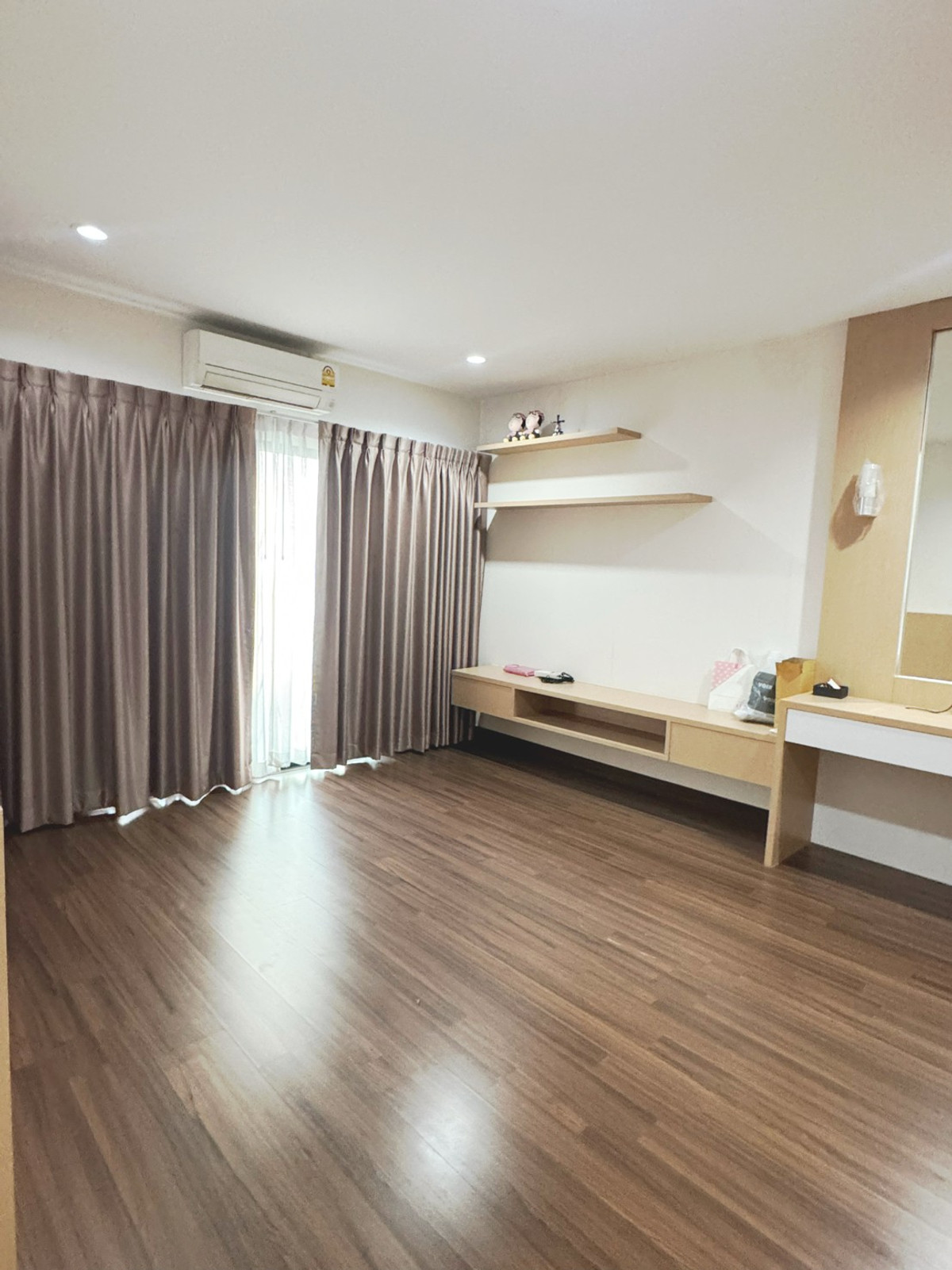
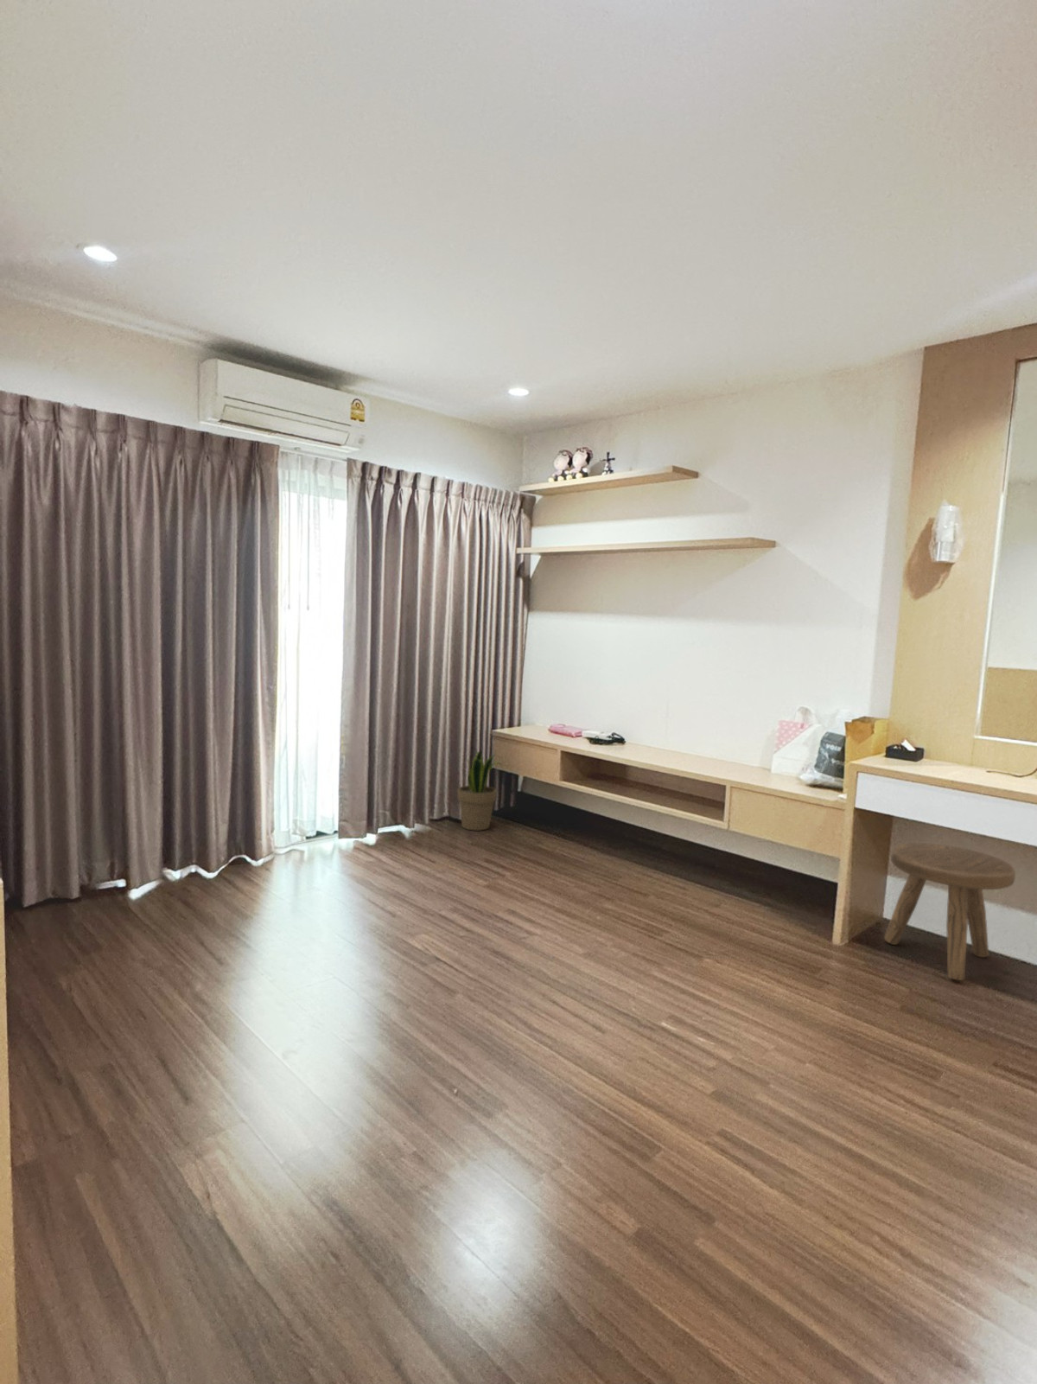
+ stool (947, 908)
+ potted plant (480, 788)
